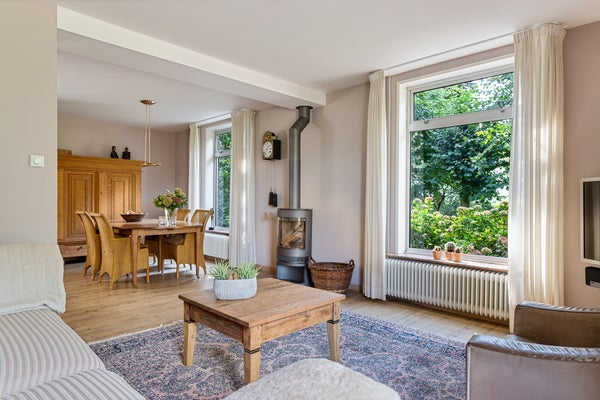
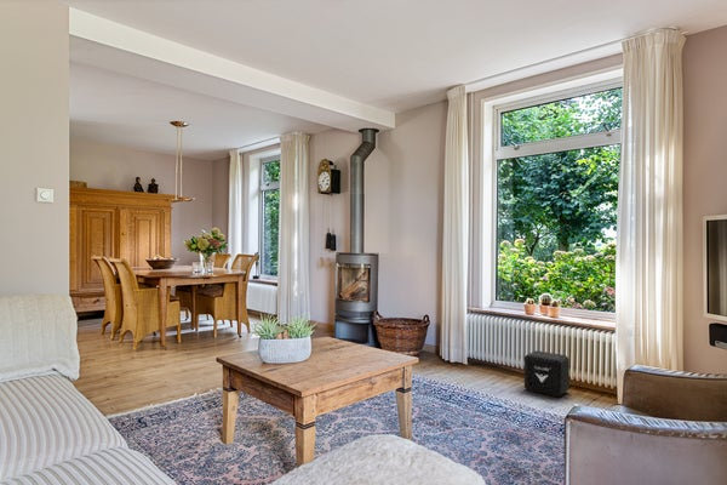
+ air purifier (545, 372)
